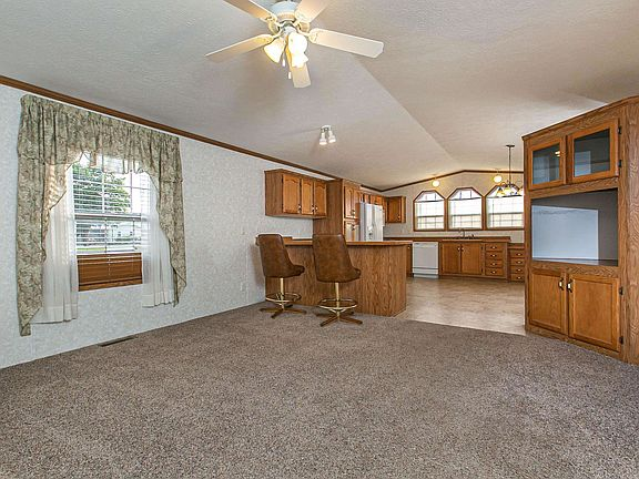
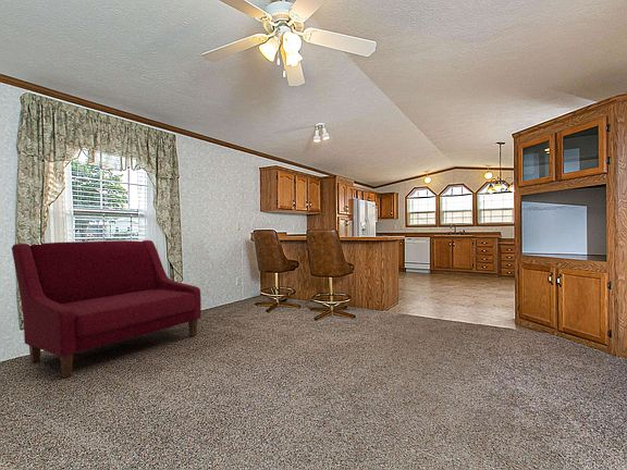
+ sofa (116, 294)
